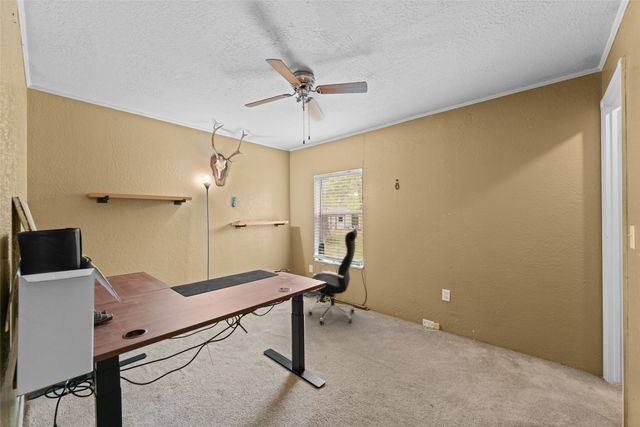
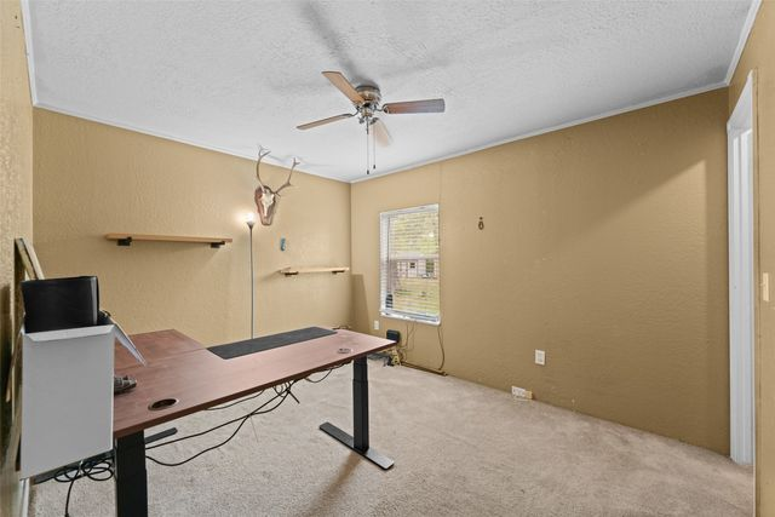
- office chair (332, 272)
